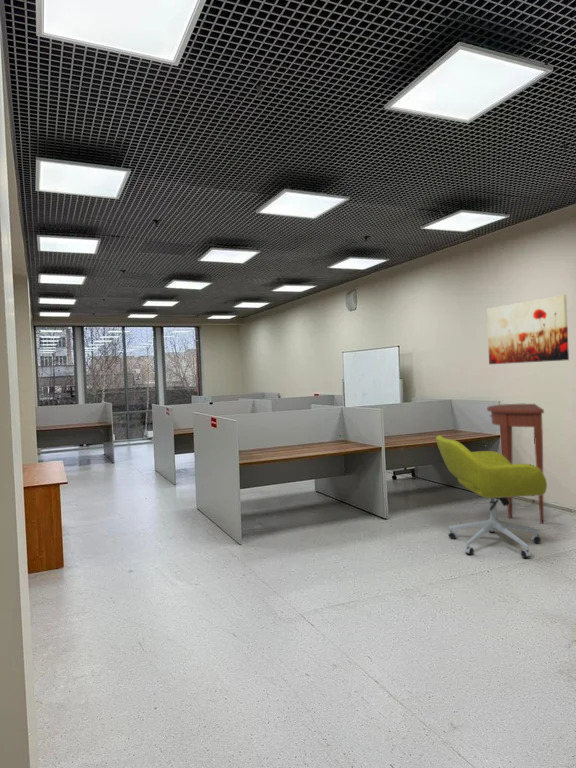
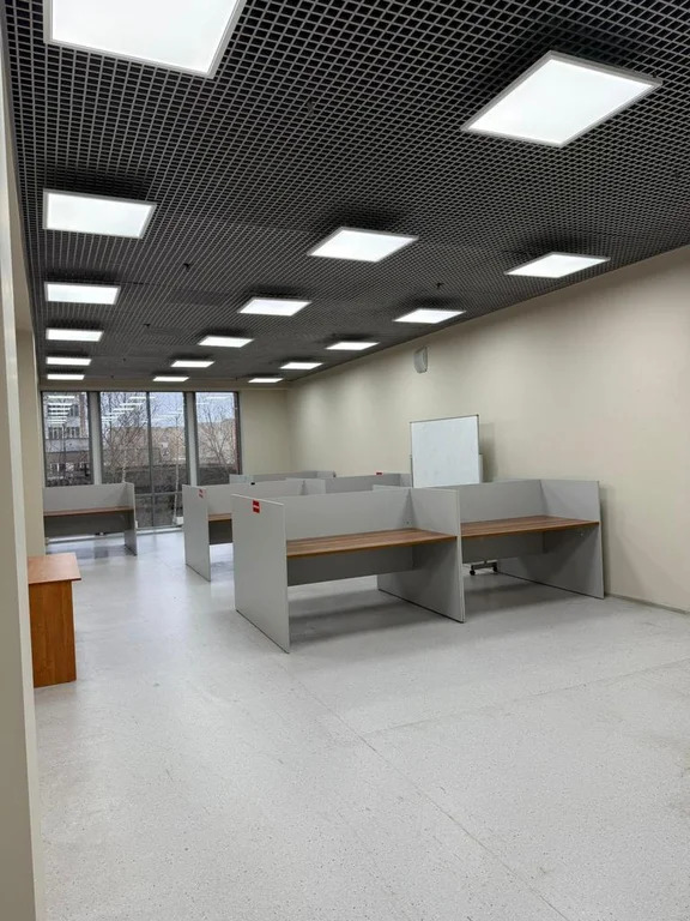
- wall art (524, 332)
- office chair (492, 490)
- console table (536, 459)
